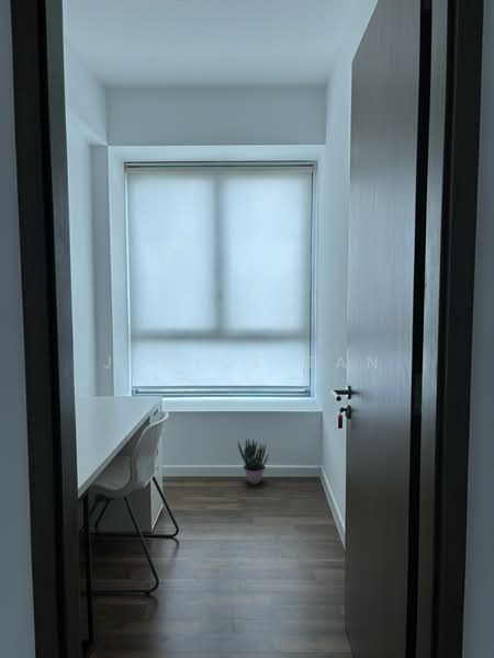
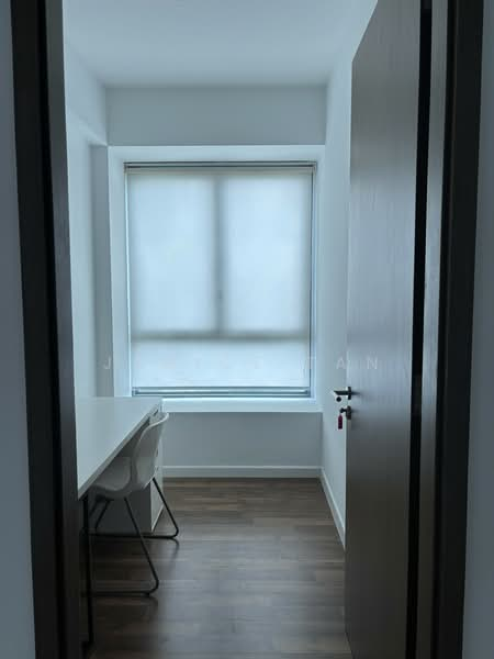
- potted plant (252, 460)
